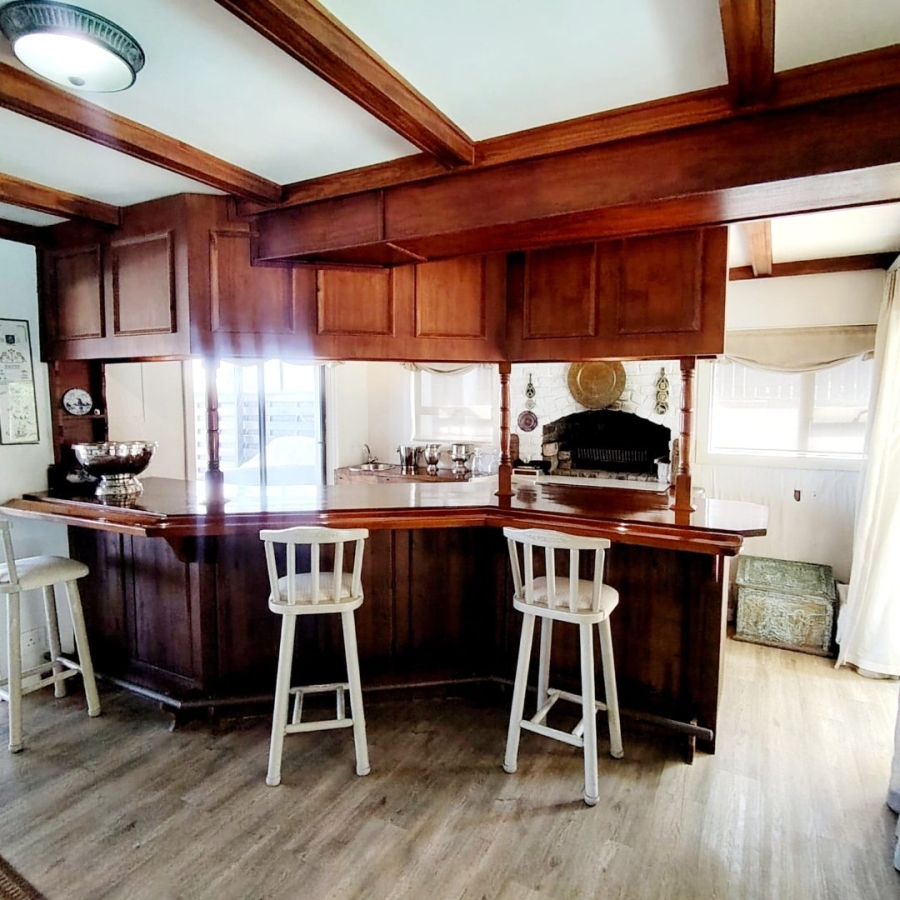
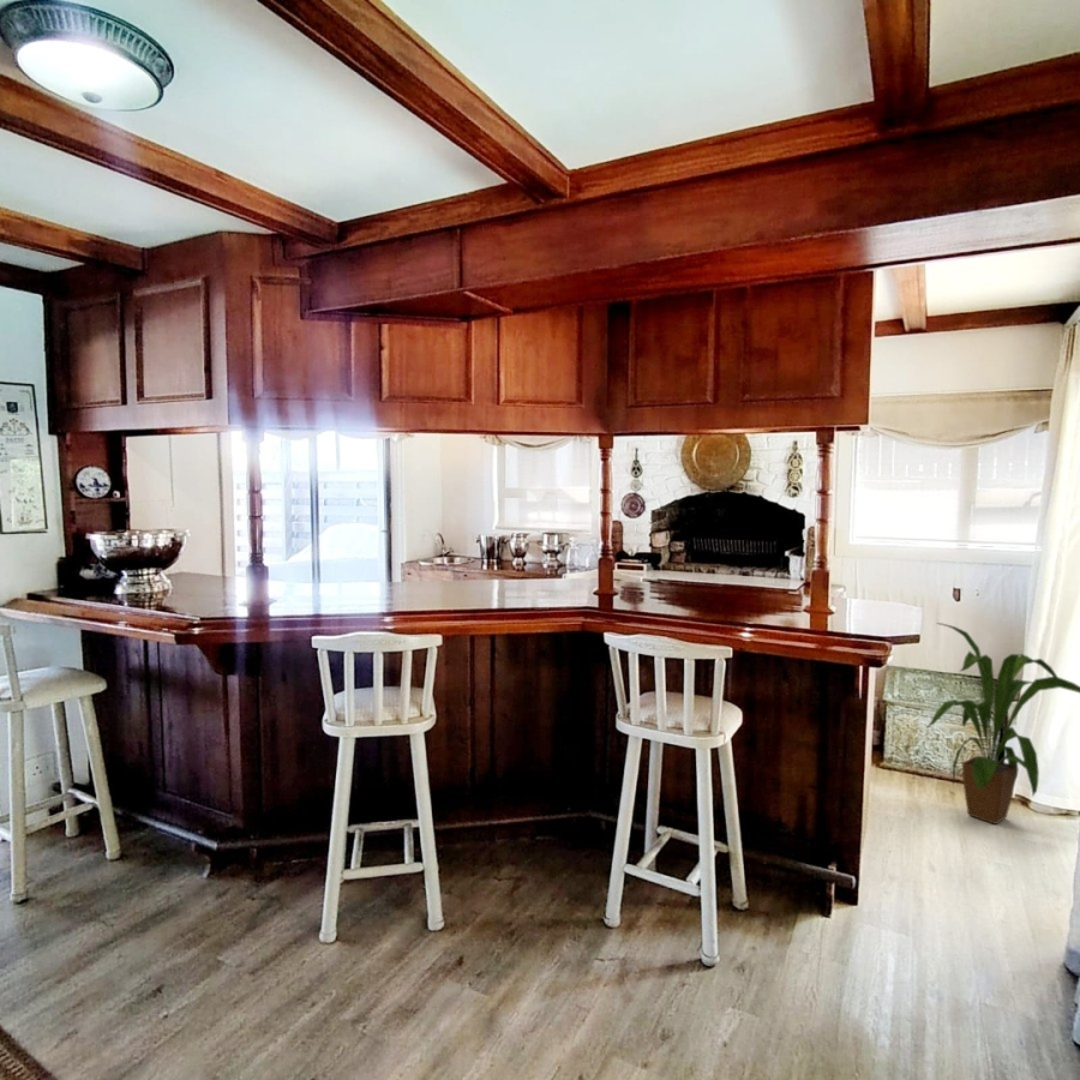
+ house plant (1009, 727)
